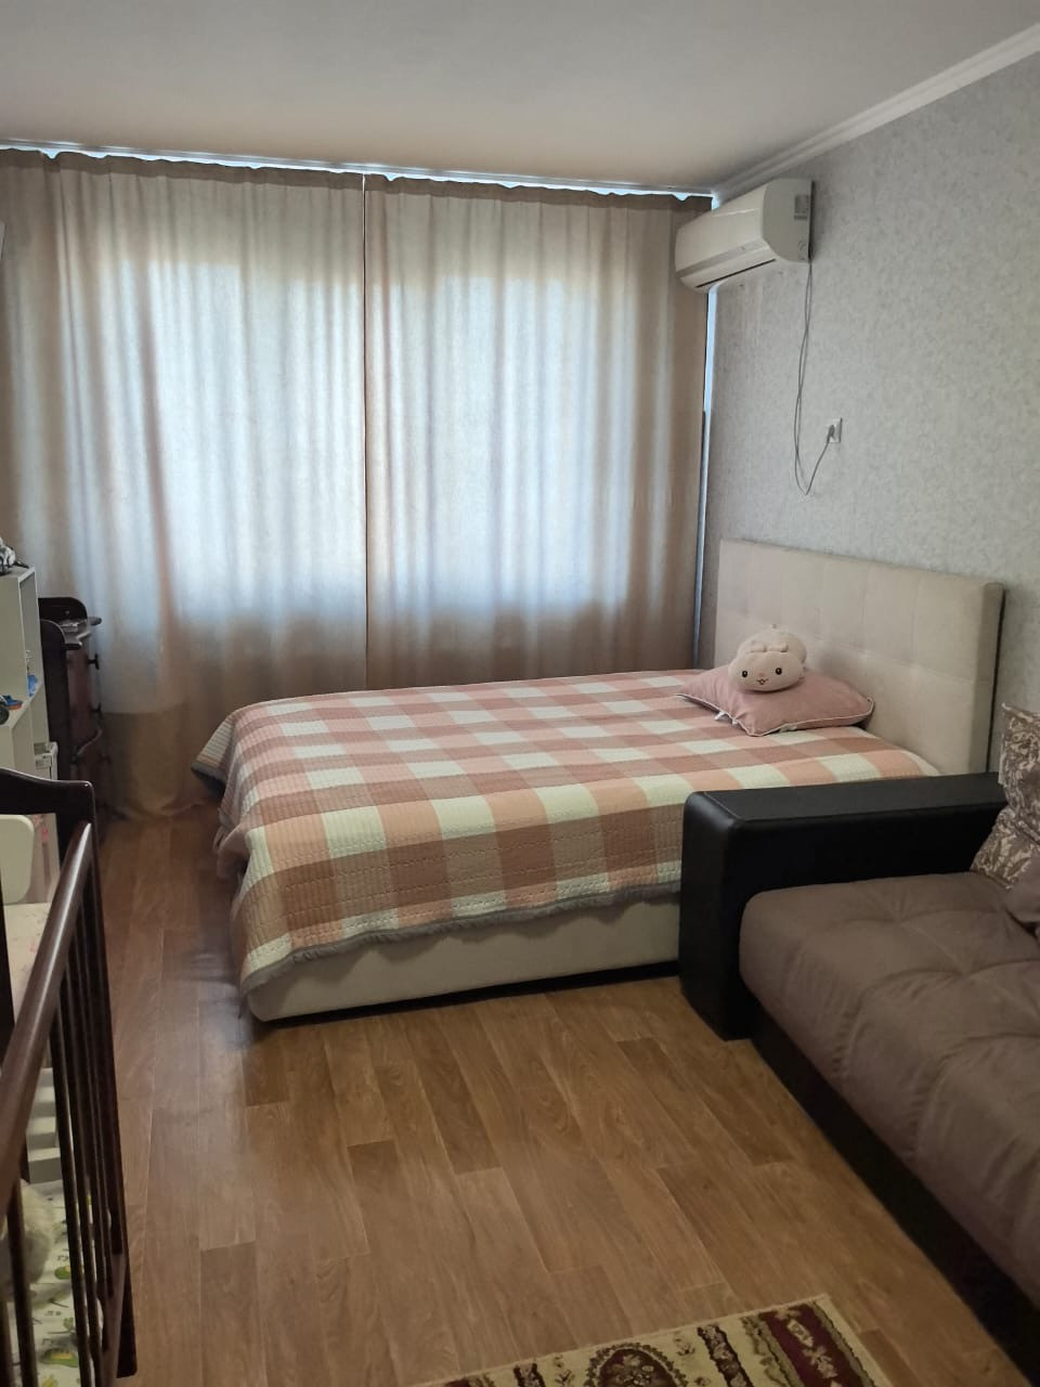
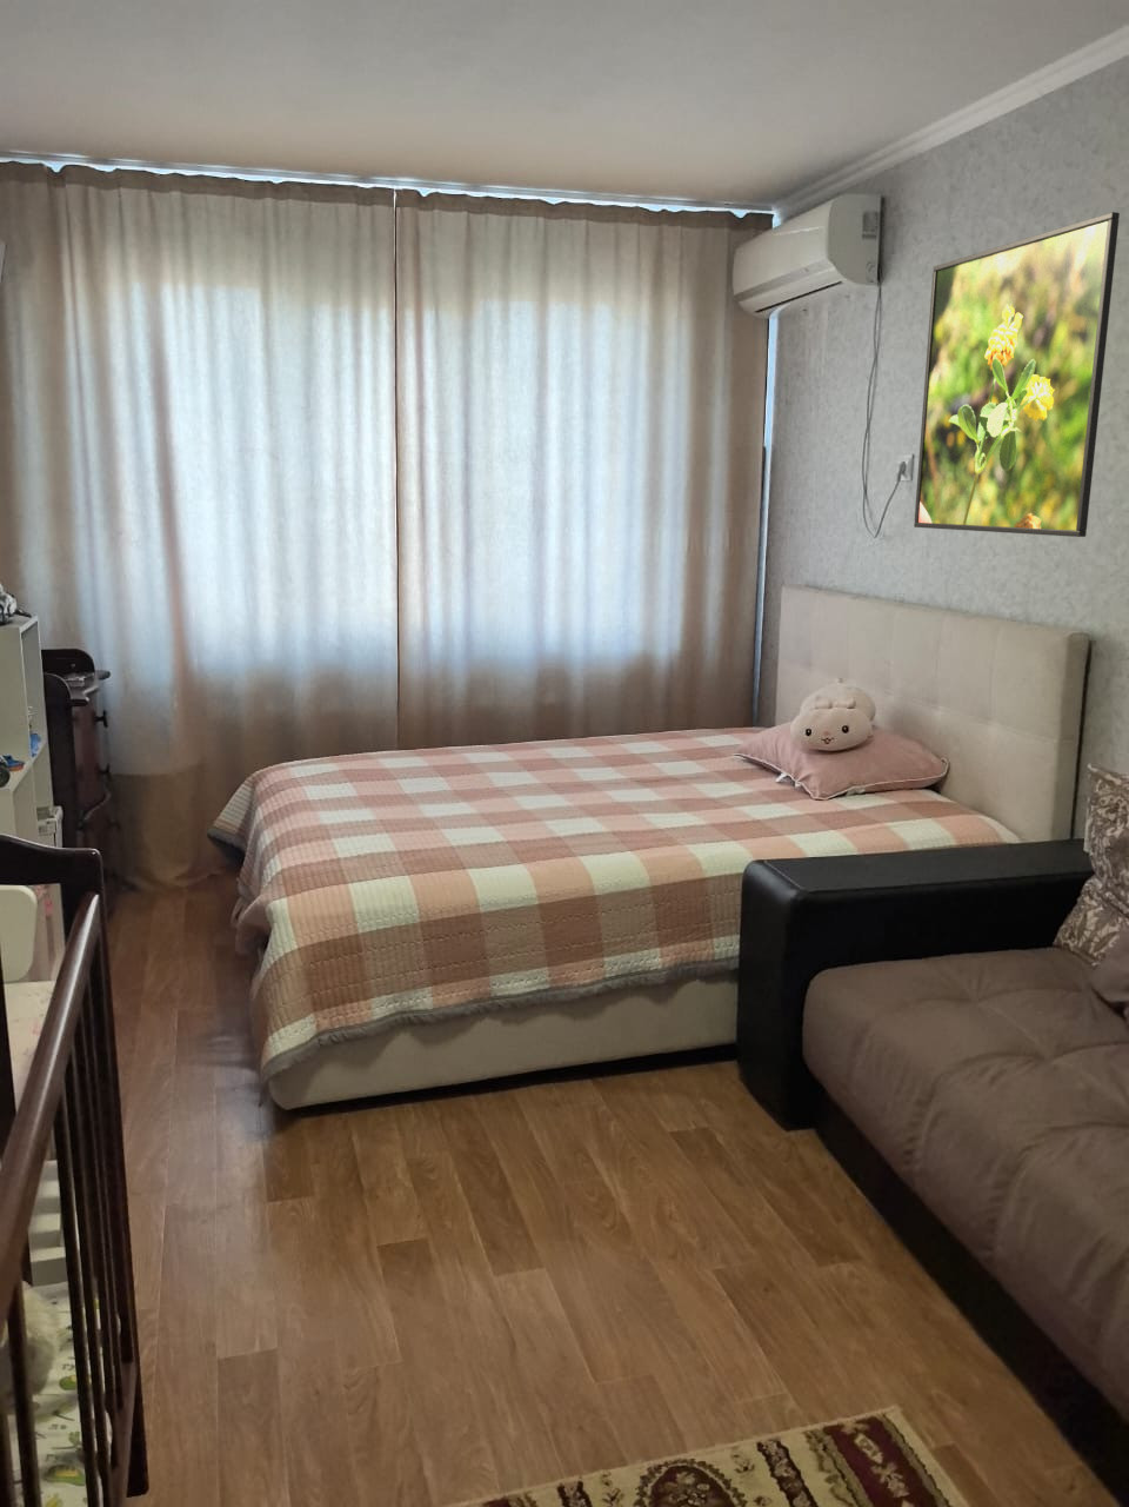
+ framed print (1003, 389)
